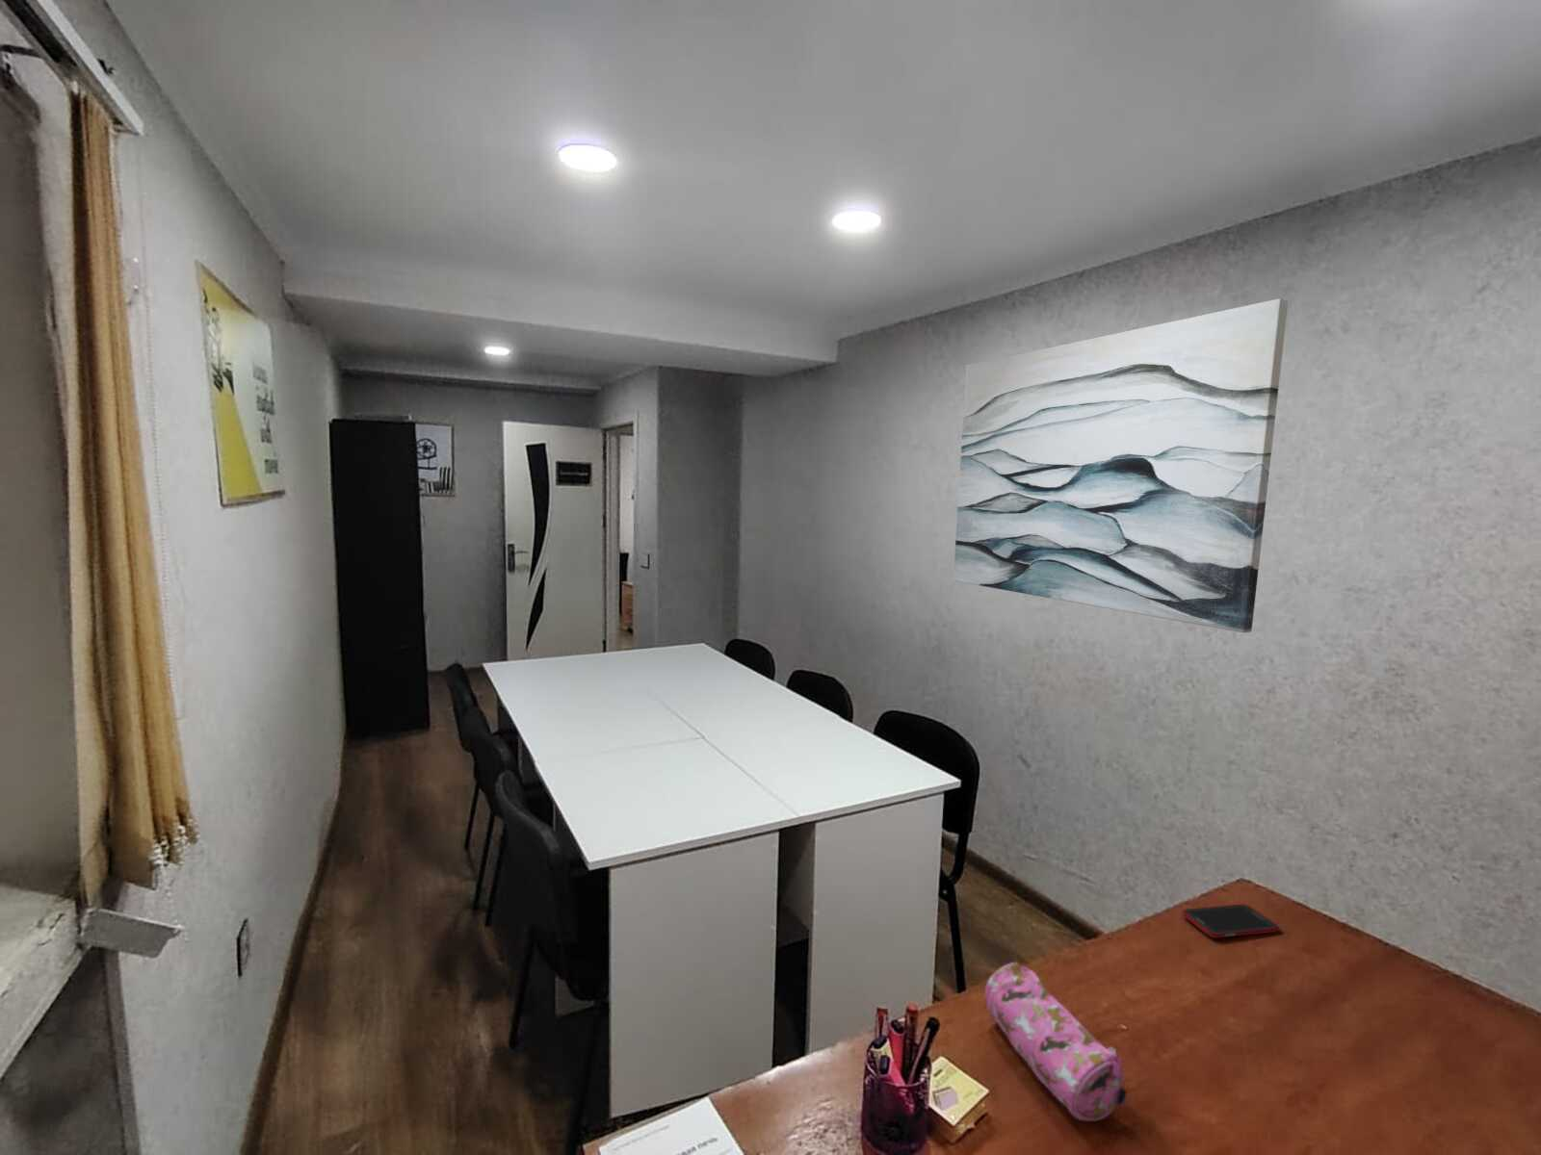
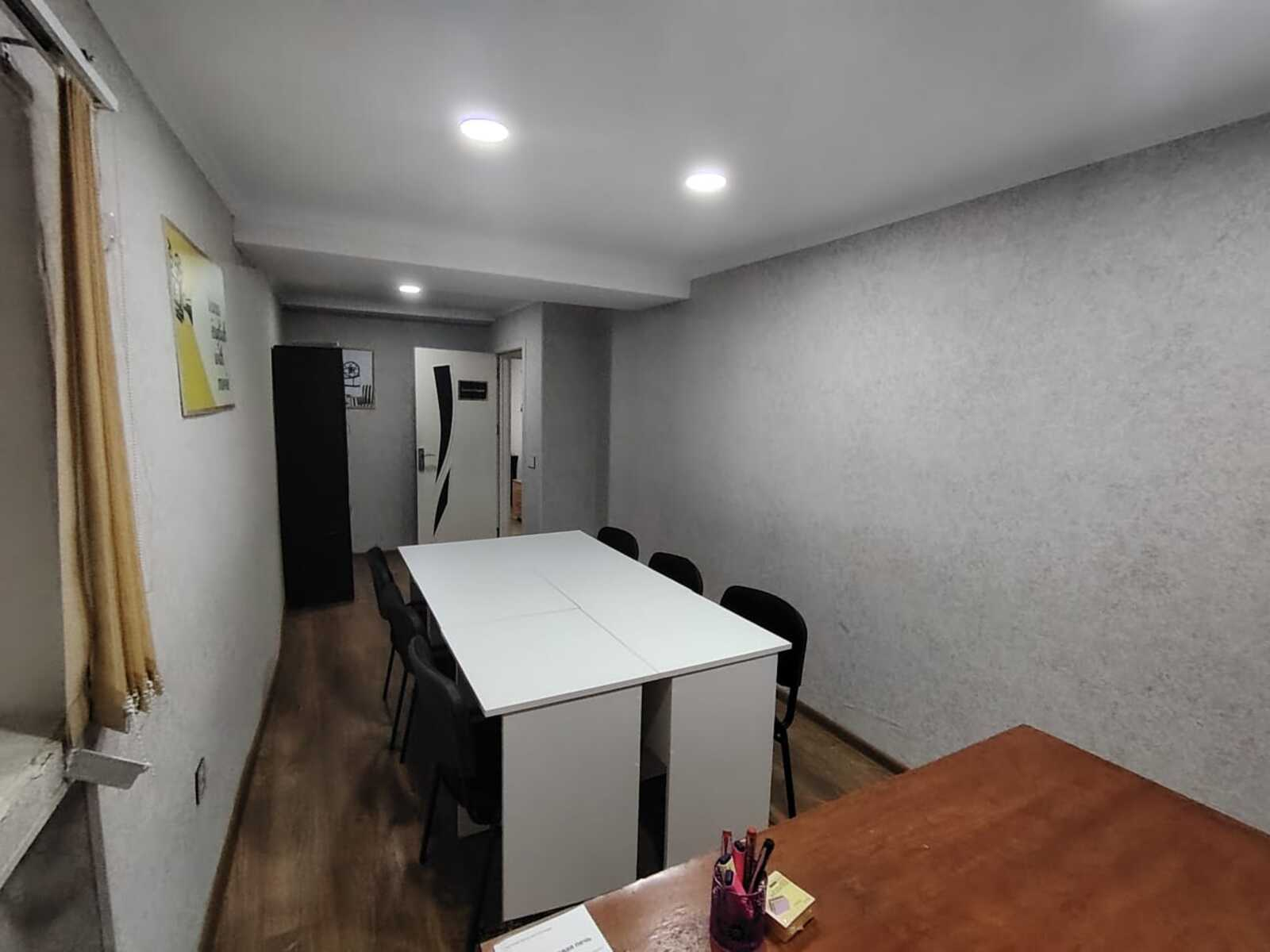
- pencil case (1048, 1034)
- cell phone (1230, 920)
- wall art (1081, 473)
